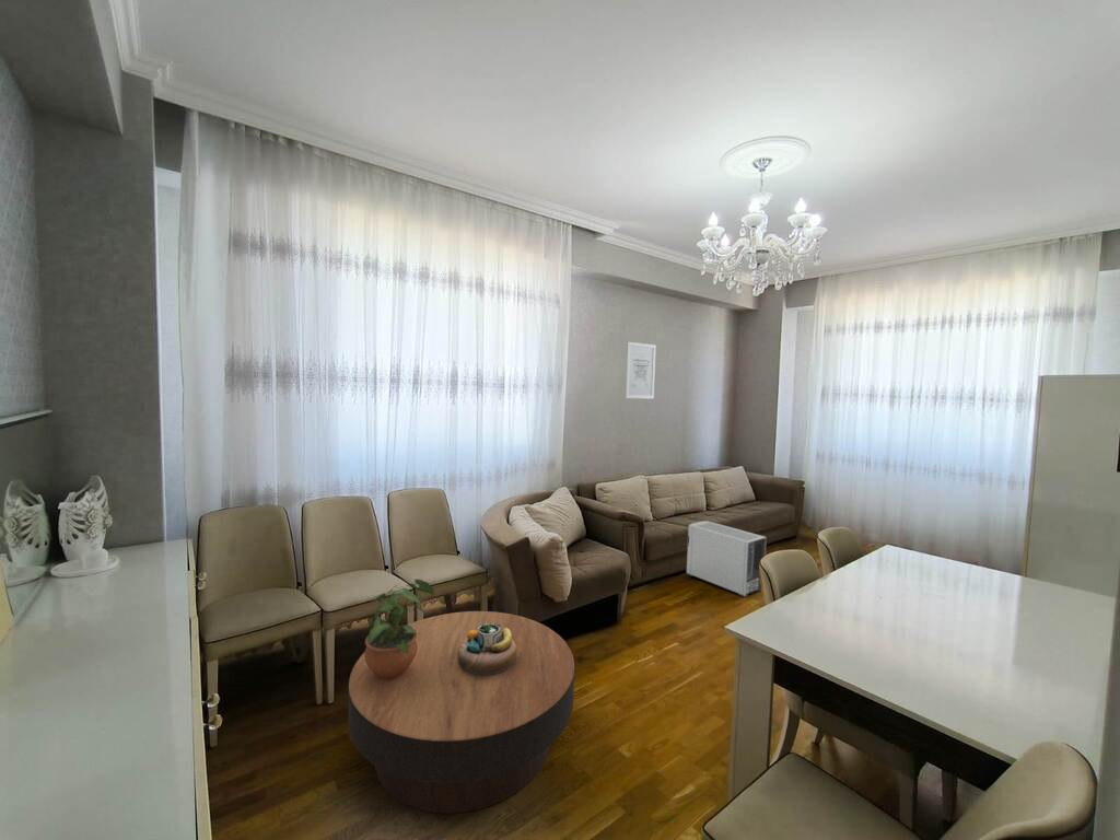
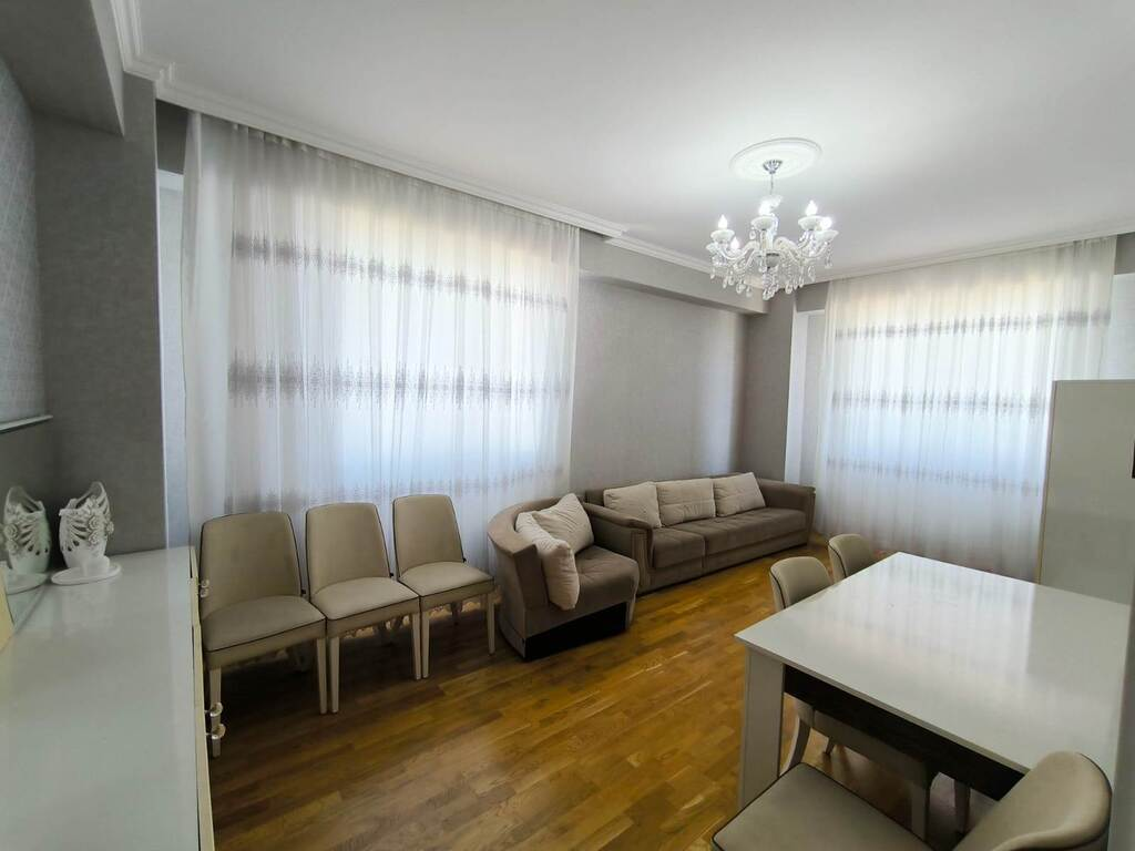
- coffee table (466, 699)
- potted plant (400, 625)
- wall art (640, 371)
- decorative bowl (487, 641)
- air purifier (723, 557)
